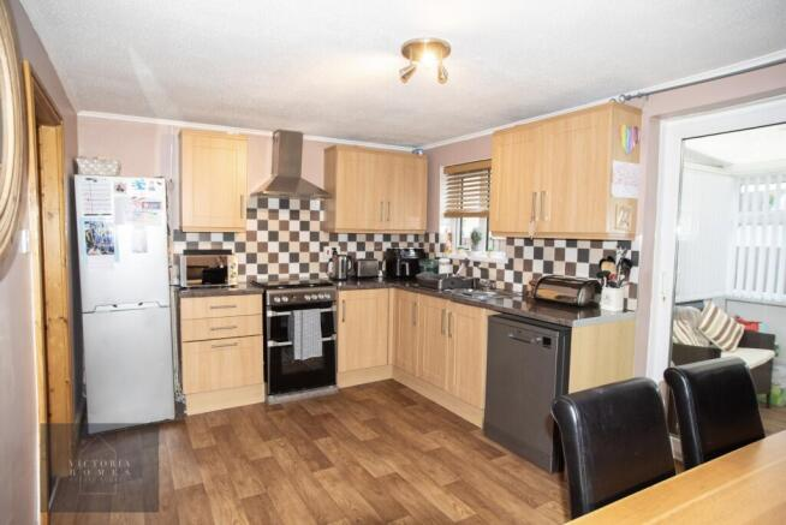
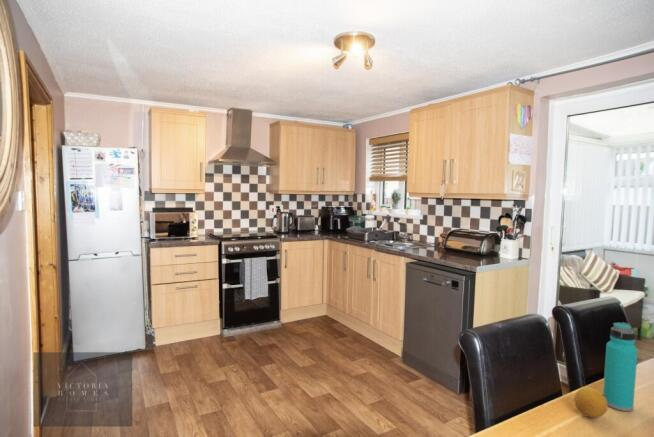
+ water bottle (620, 364)
+ fruit (590, 402)
